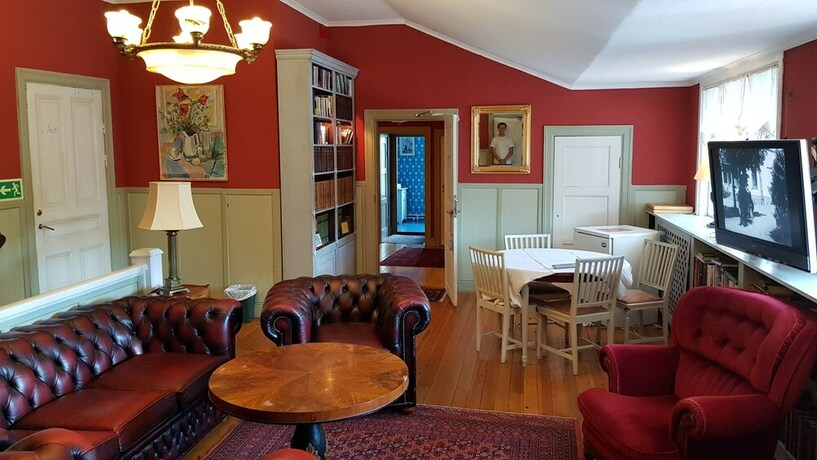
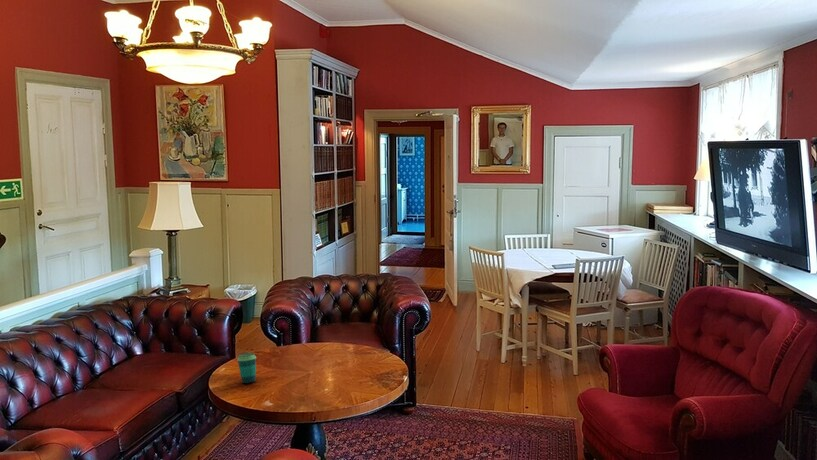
+ cup (247, 367)
